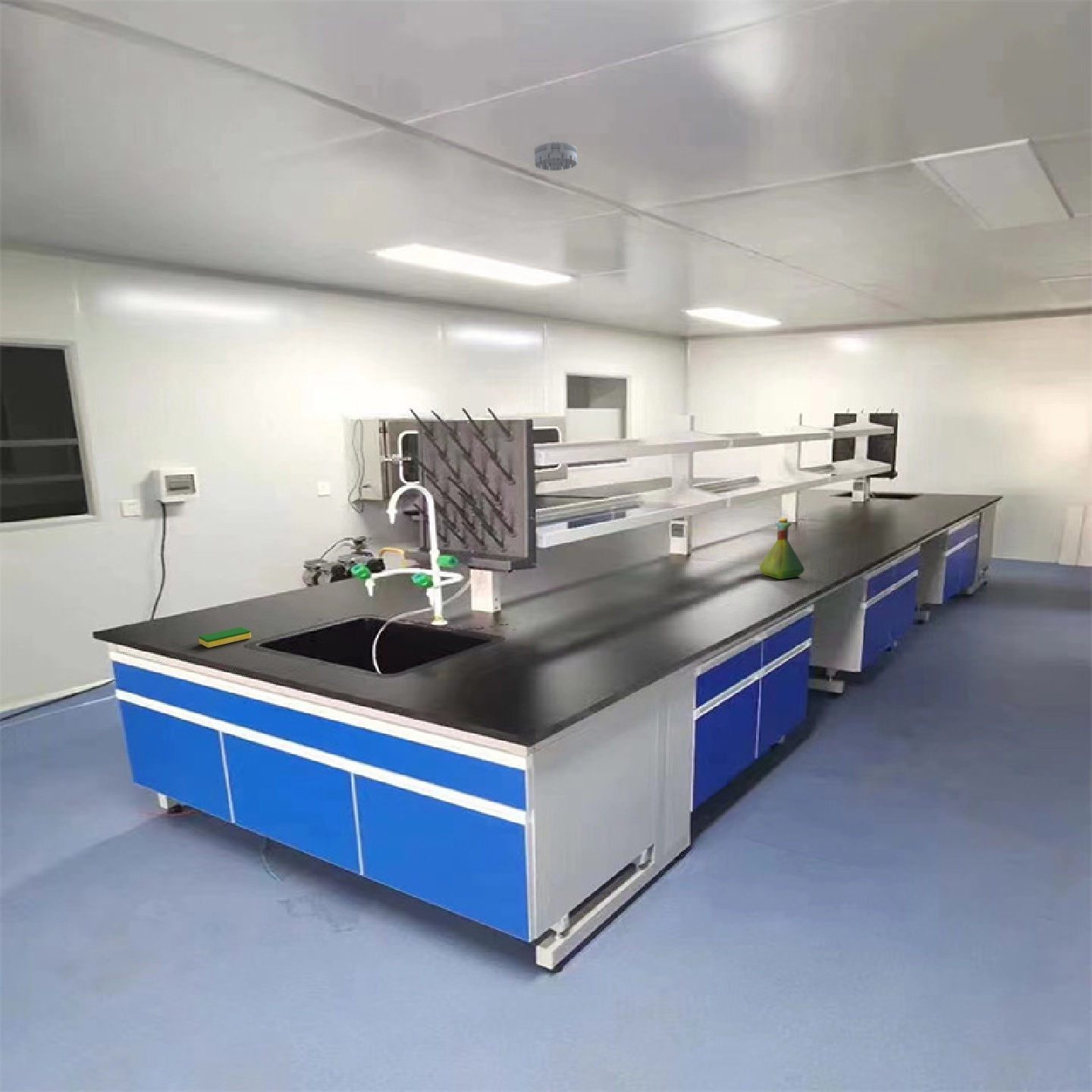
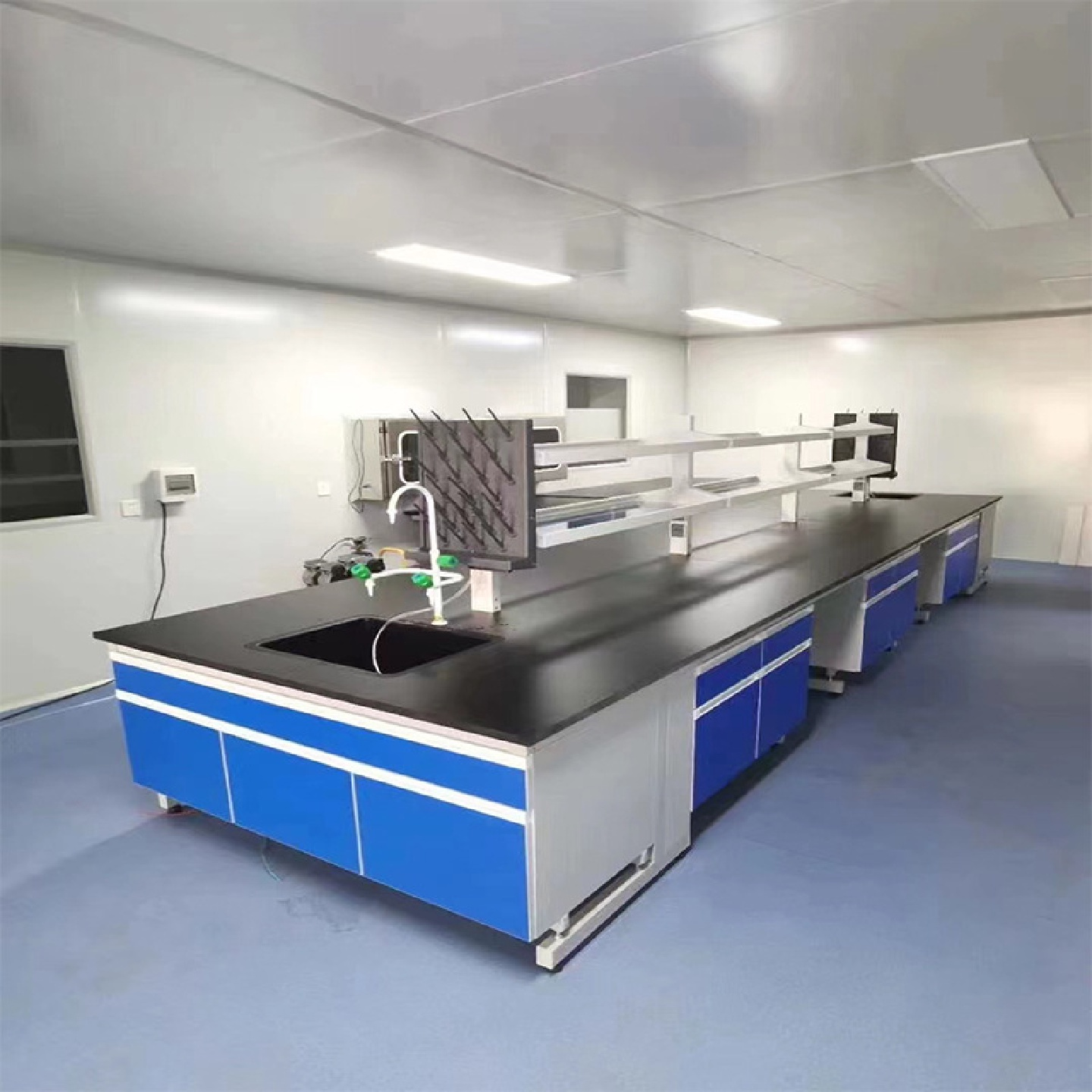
- smoke detector (555, 155)
- flask (782, 547)
- dish sponge (224, 637)
